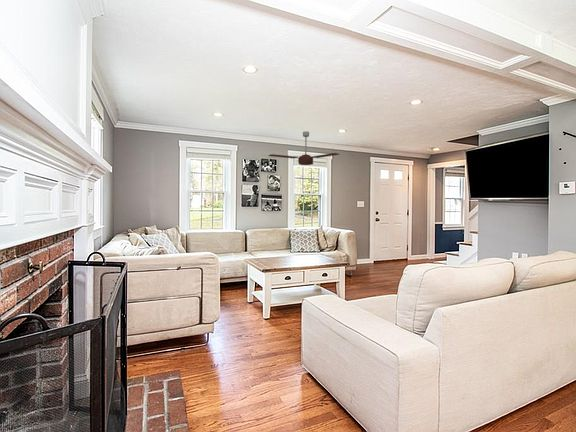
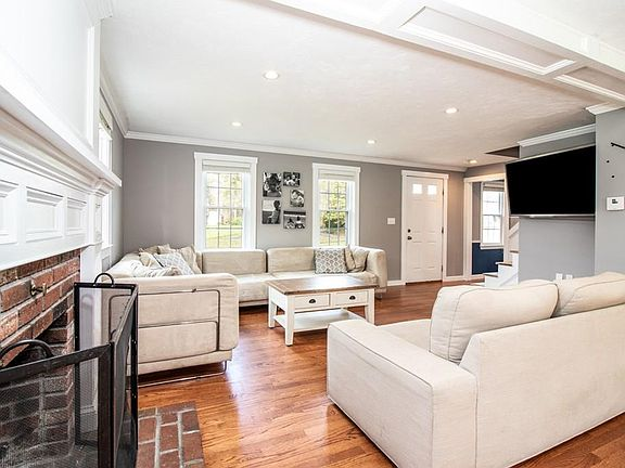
- ceiling fan (305, 149)
